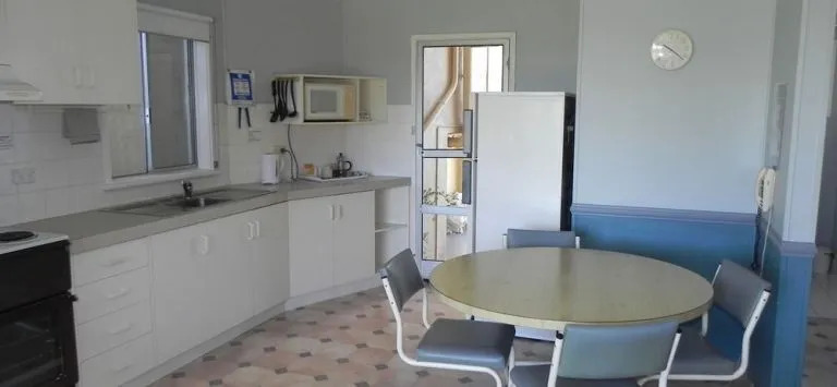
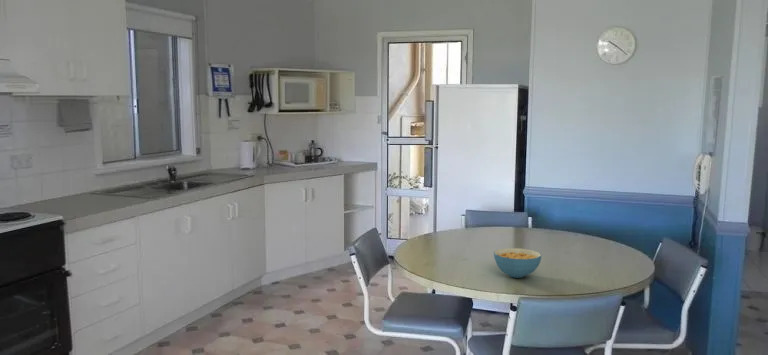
+ cereal bowl (516, 264)
